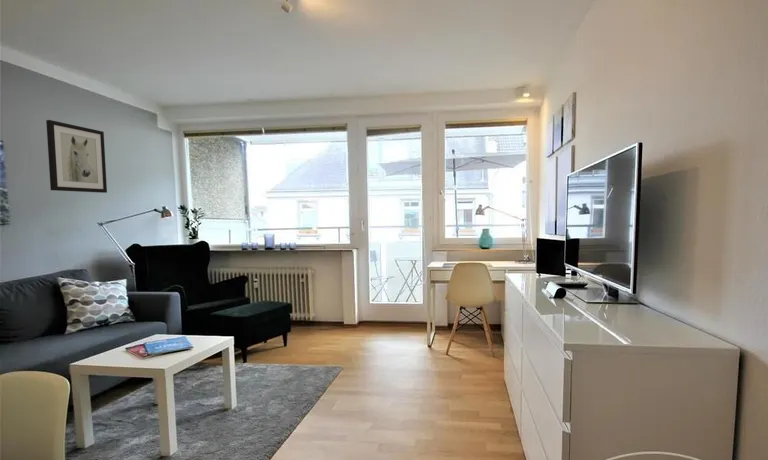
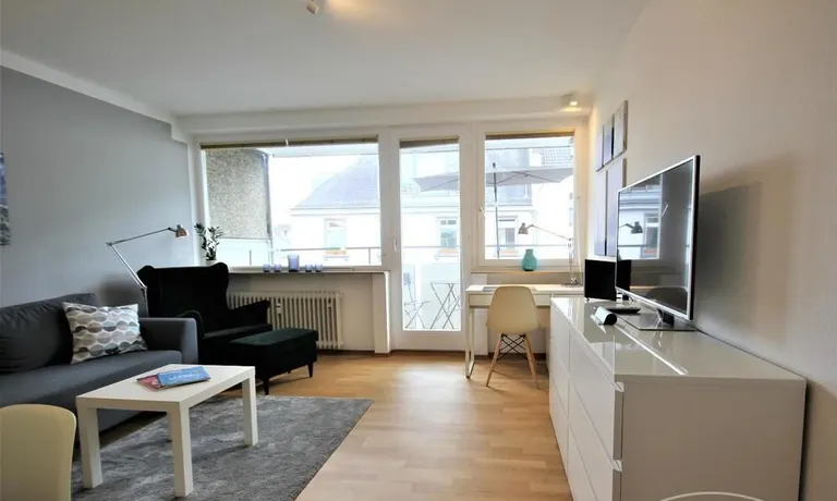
- wall art (78, 159)
